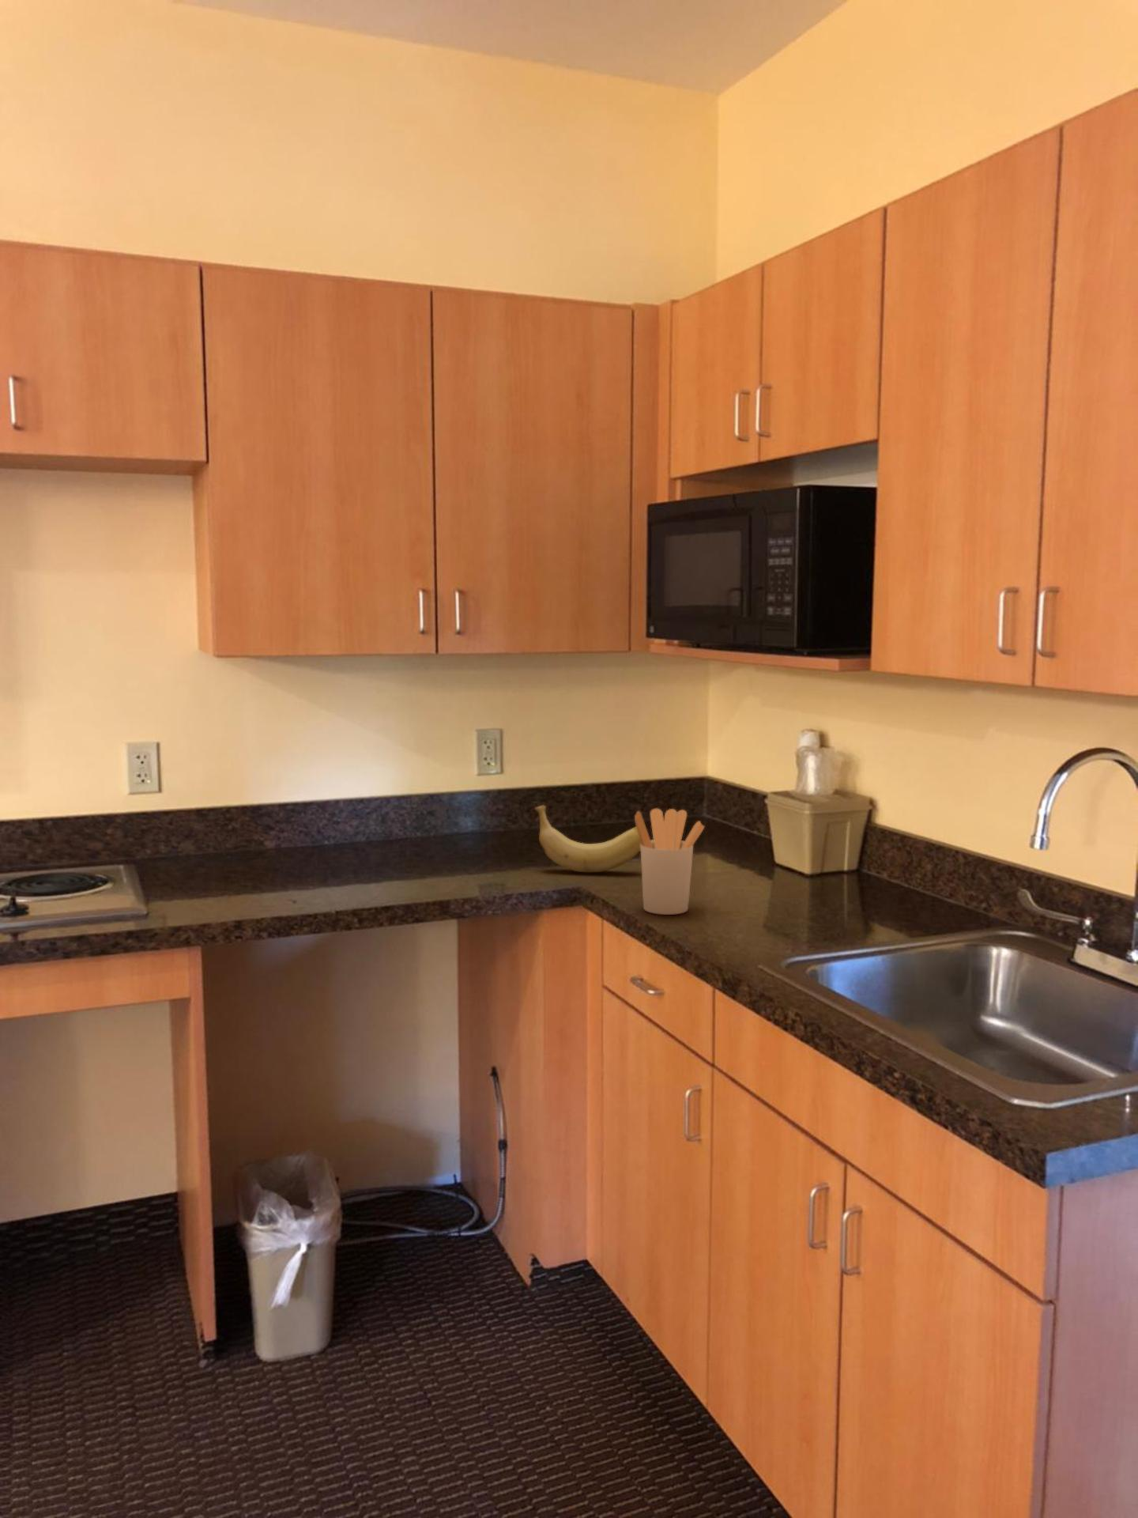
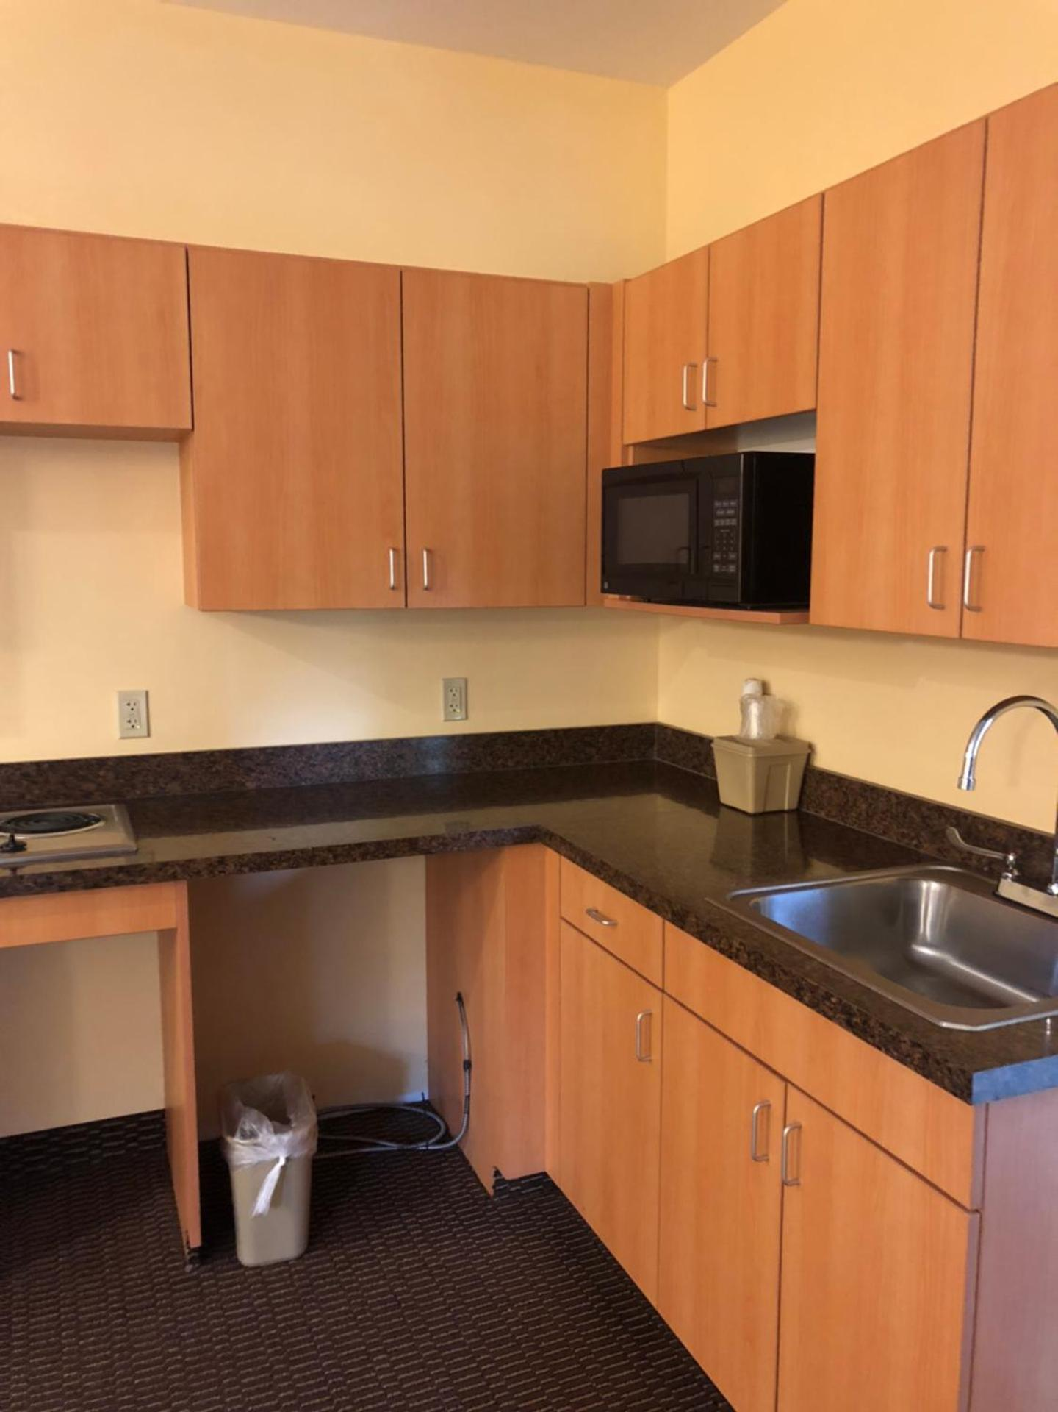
- utensil holder (666, 858)
- banana (589, 844)
